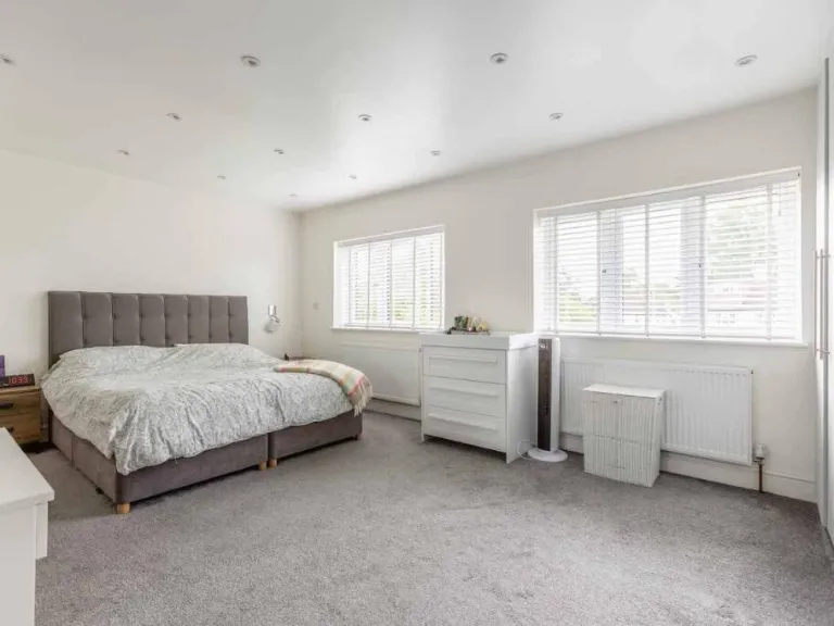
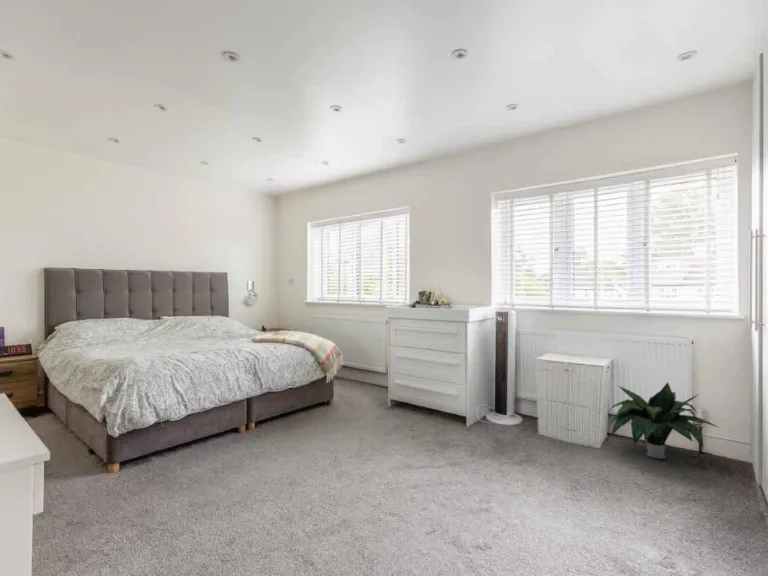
+ potted plant (659, 420)
